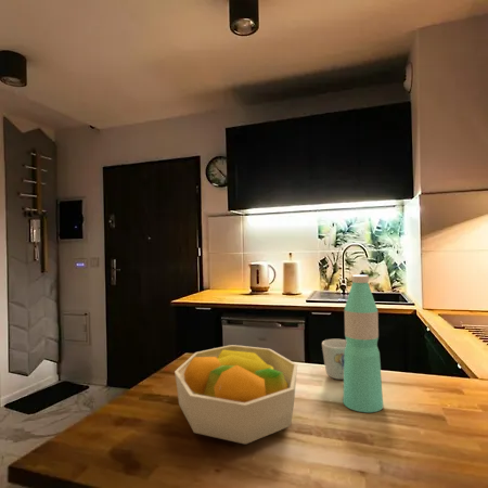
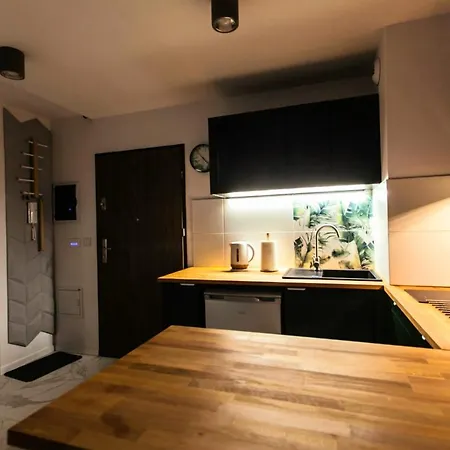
- fruit bowl (236, 380)
- water bottle (361, 339)
- mug (343, 359)
